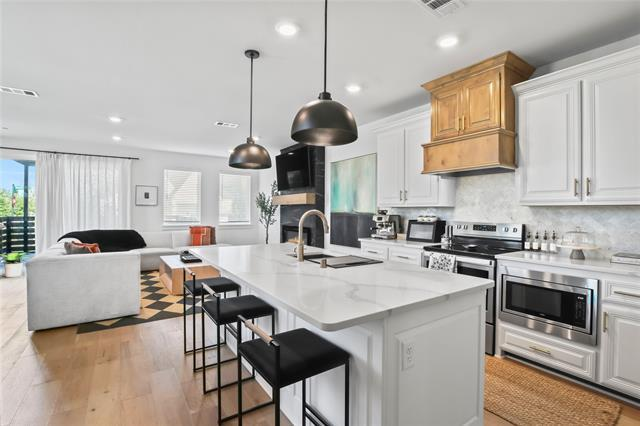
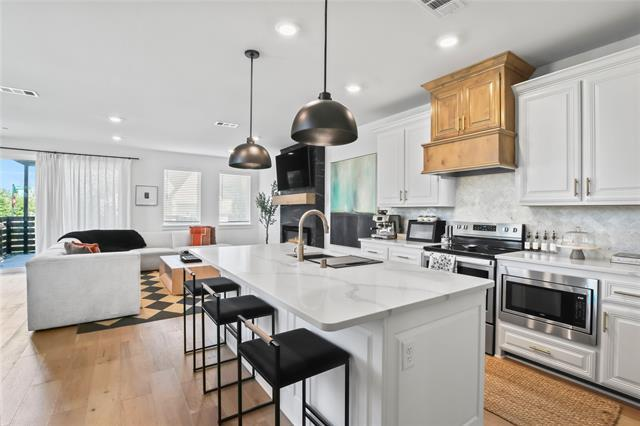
- potted plant (15, 265)
